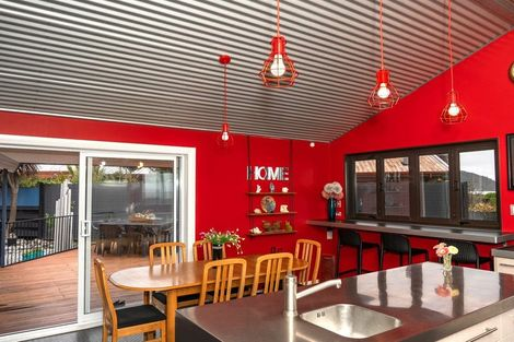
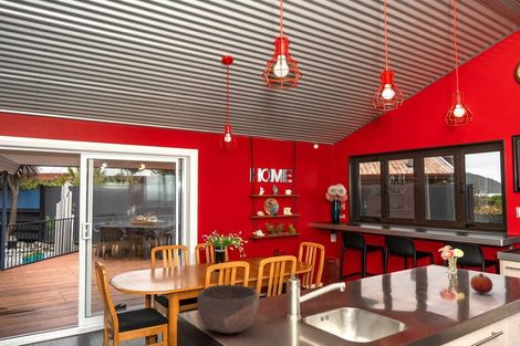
+ fruit (481, 283)
+ bowl (228, 310)
